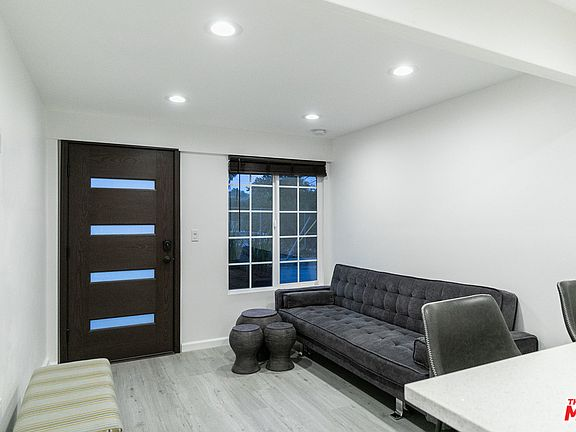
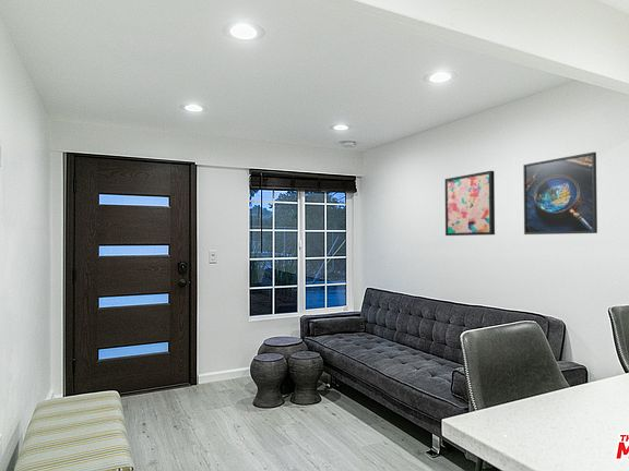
+ wall art (467, 205)
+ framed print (557, 196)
